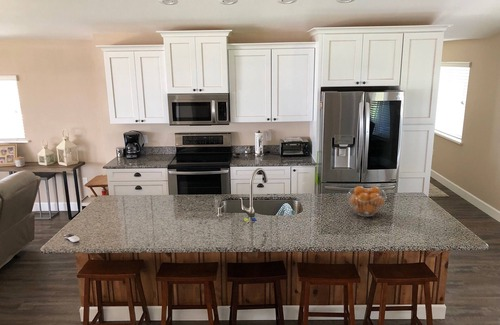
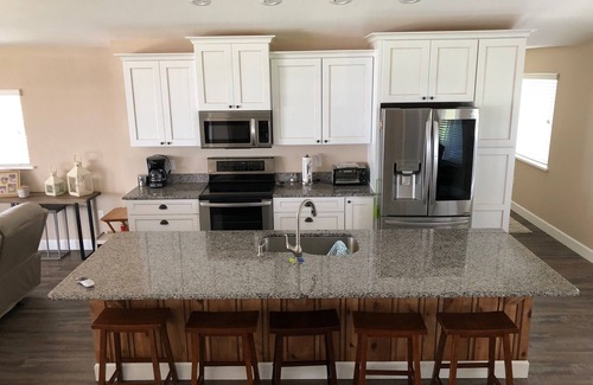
- fruit basket (366, 200)
